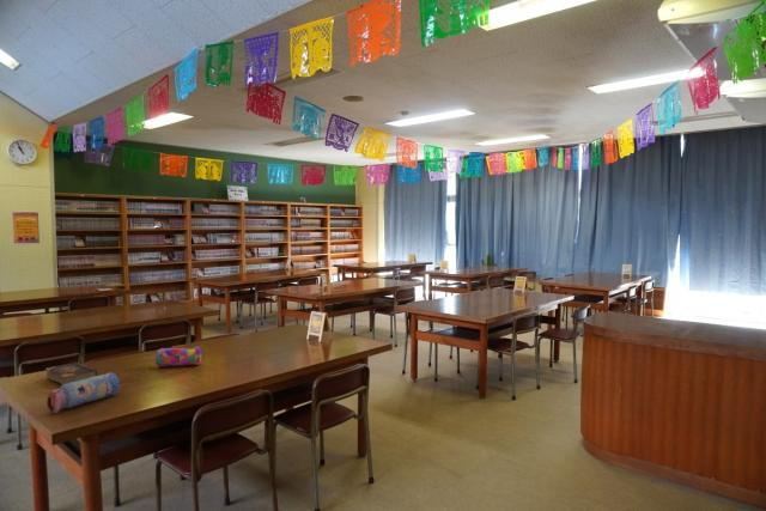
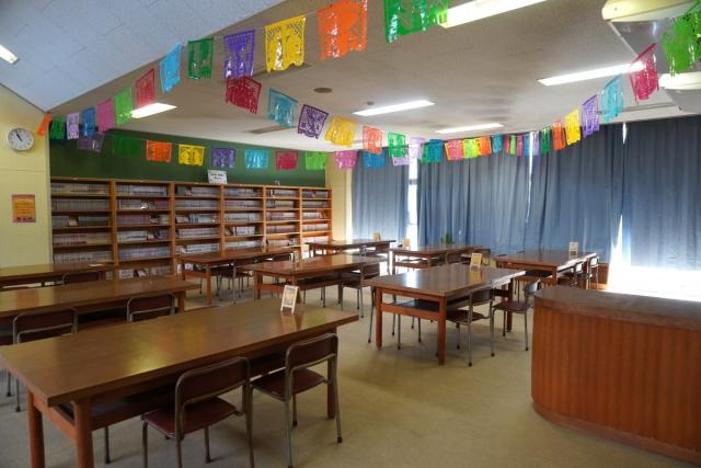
- pencil case (180, 355)
- book (69, 372)
- water bottle (85, 391)
